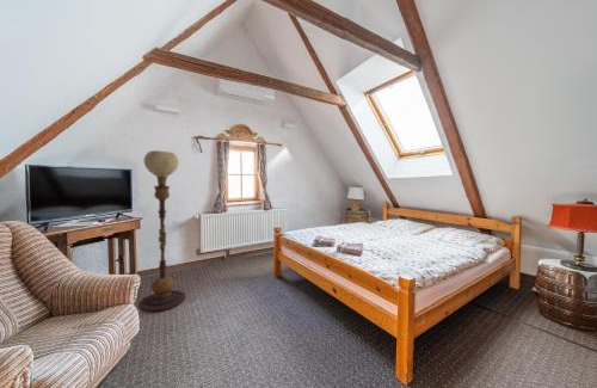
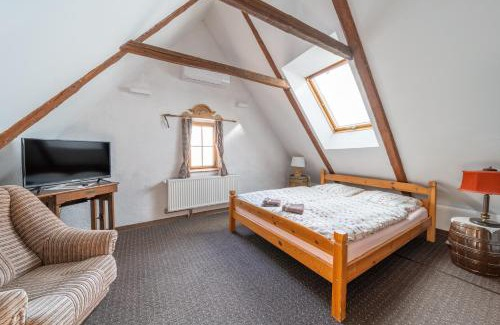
- floor lamp (161, 227)
